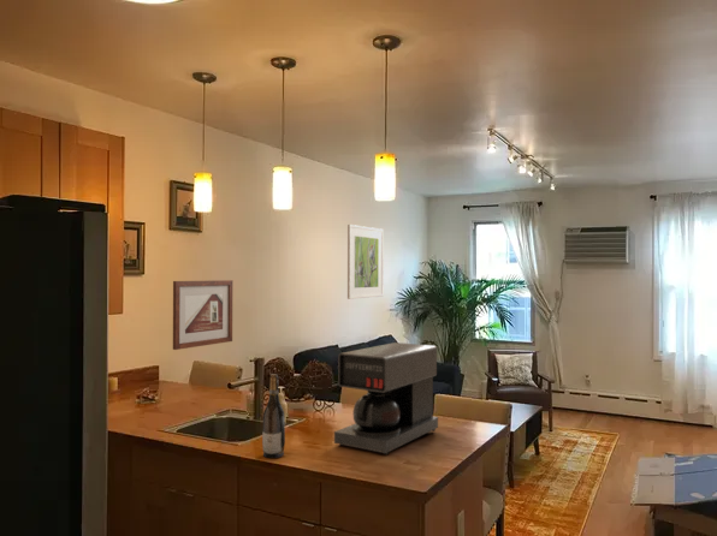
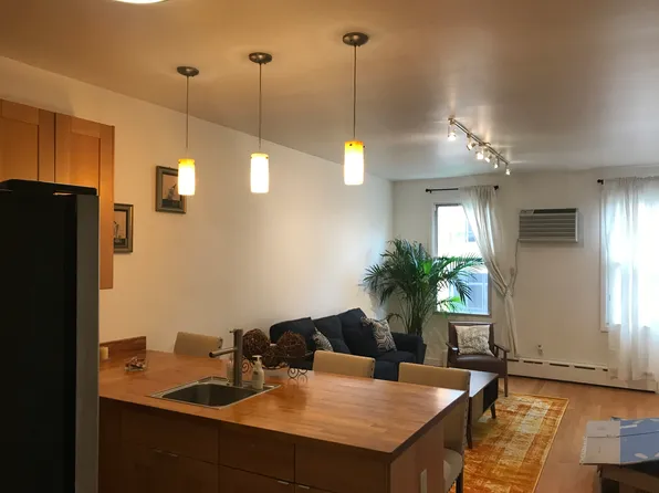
- wine bottle (273, 415)
- picture frame (203, 312)
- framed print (366, 262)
- coffee maker (389, 393)
